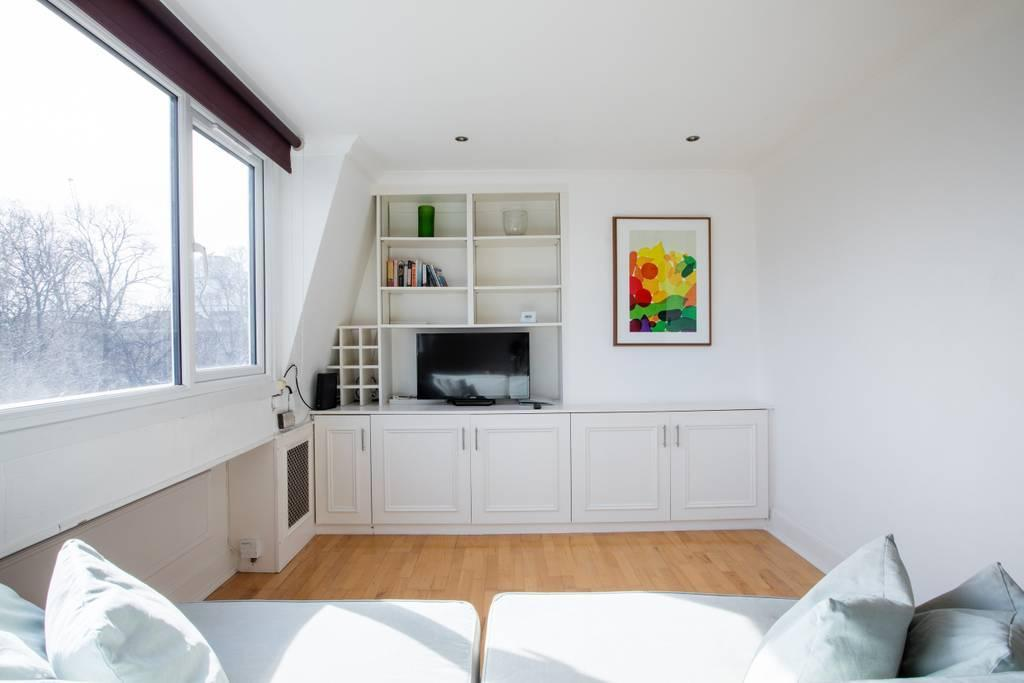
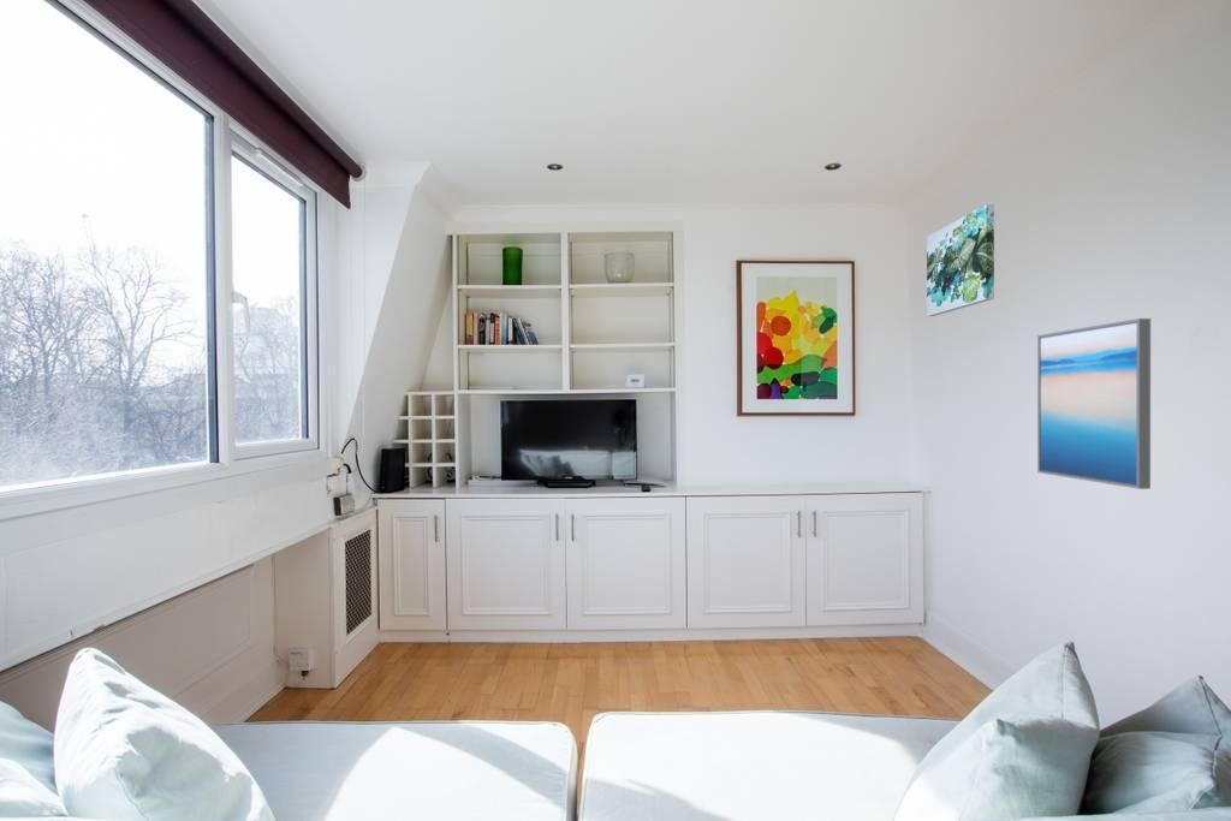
+ wall art (1088, 404)
+ wall art (957, 264)
